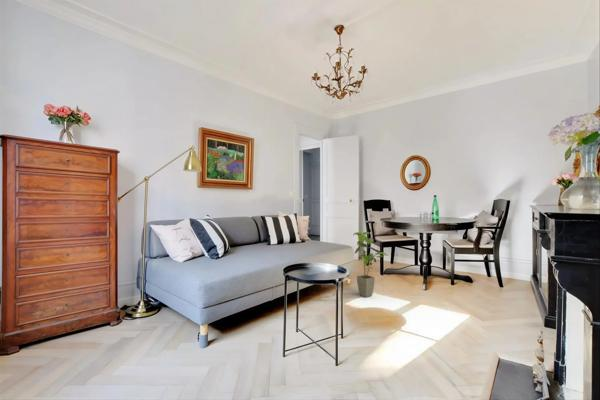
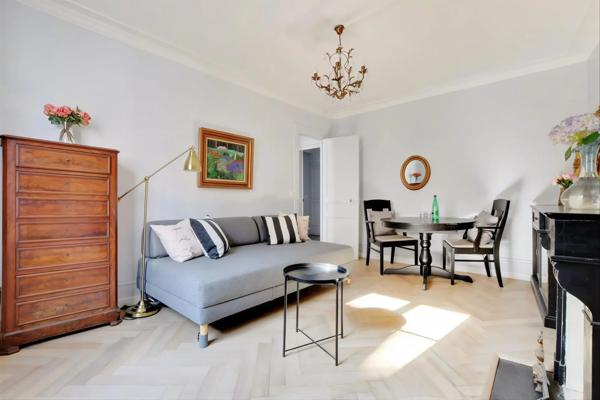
- house plant (366, 264)
